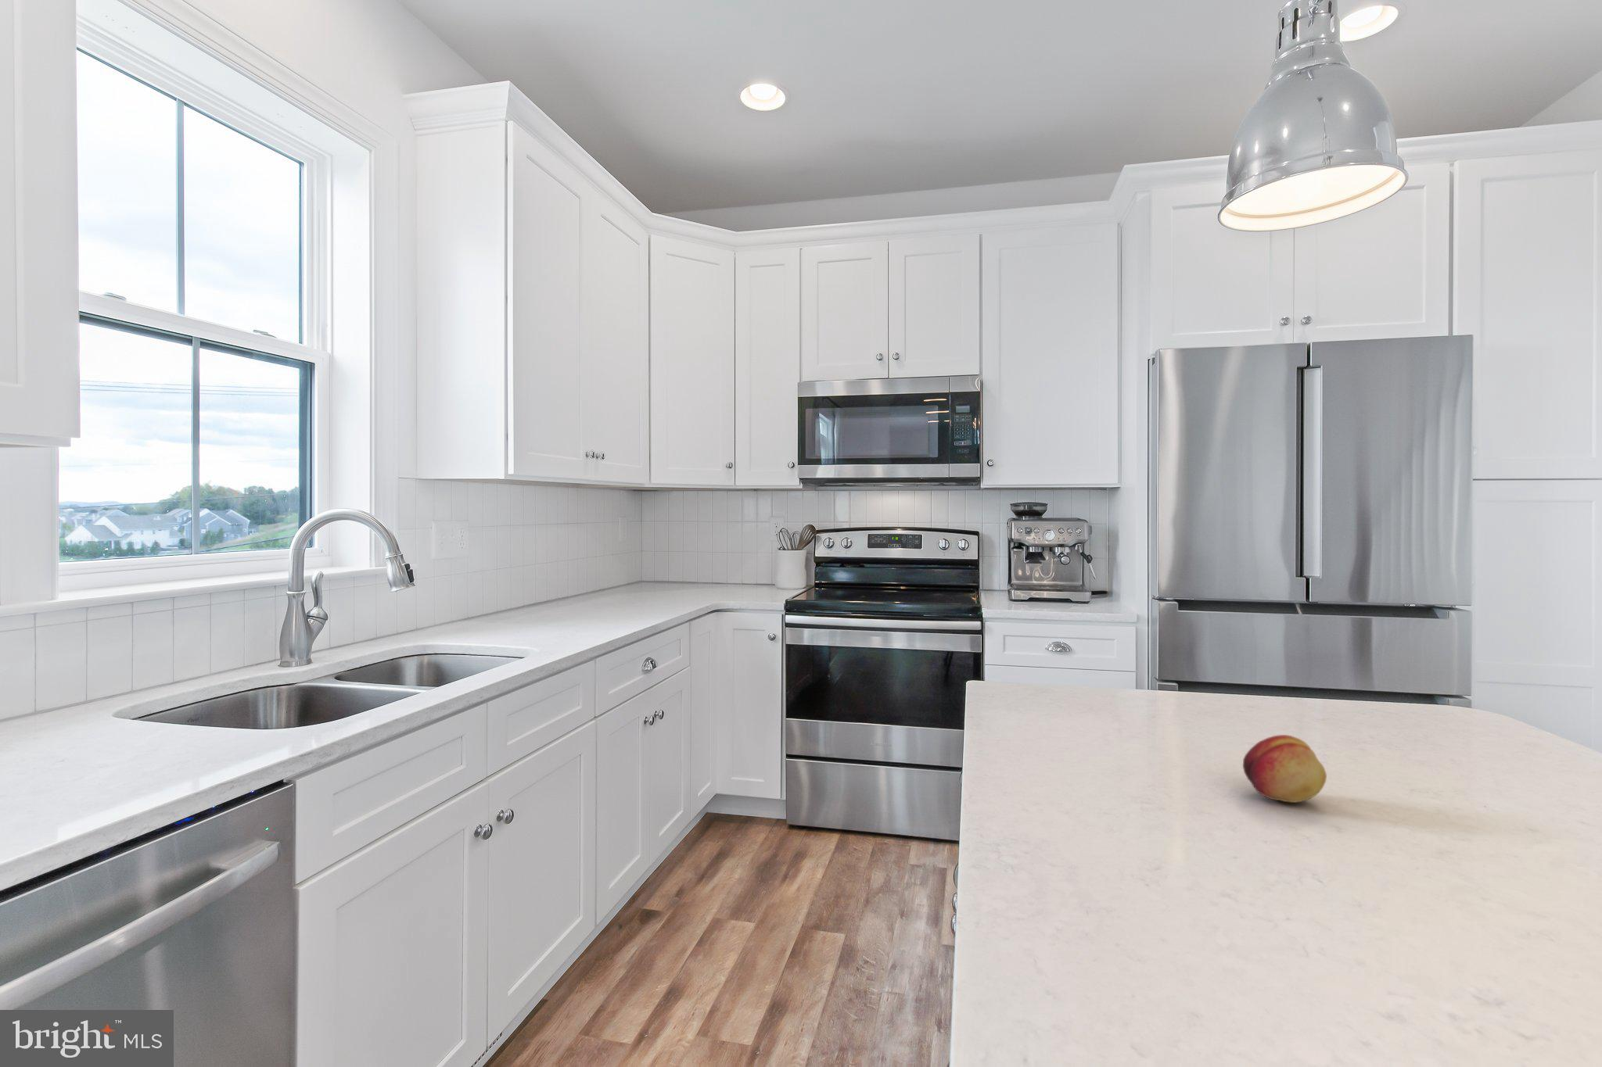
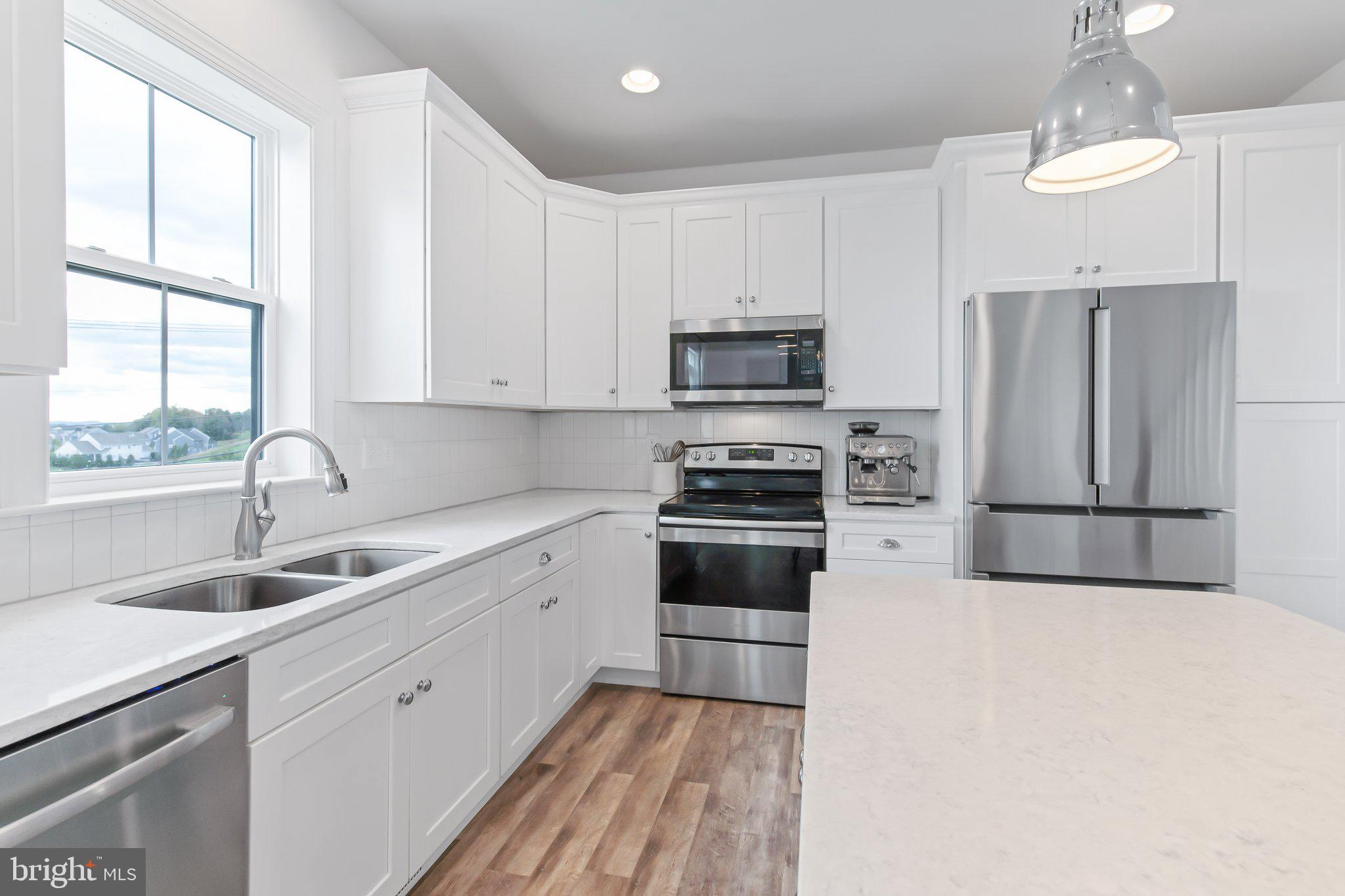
- fruit (1283, 767)
